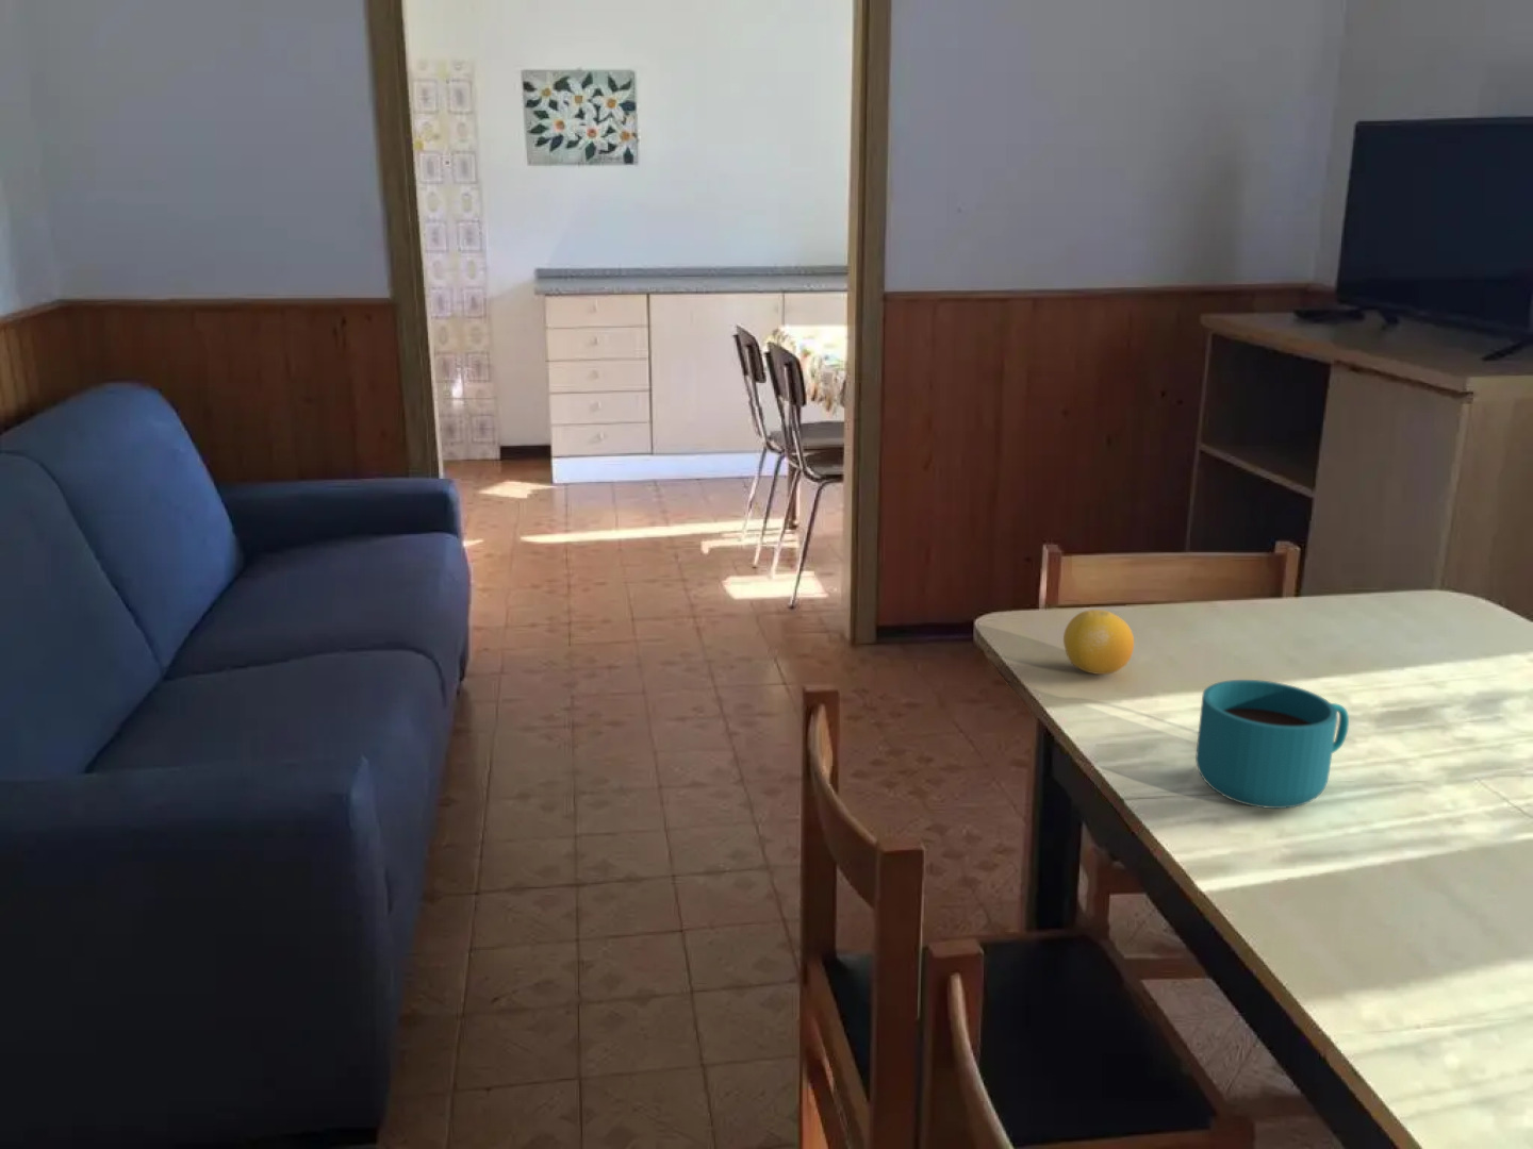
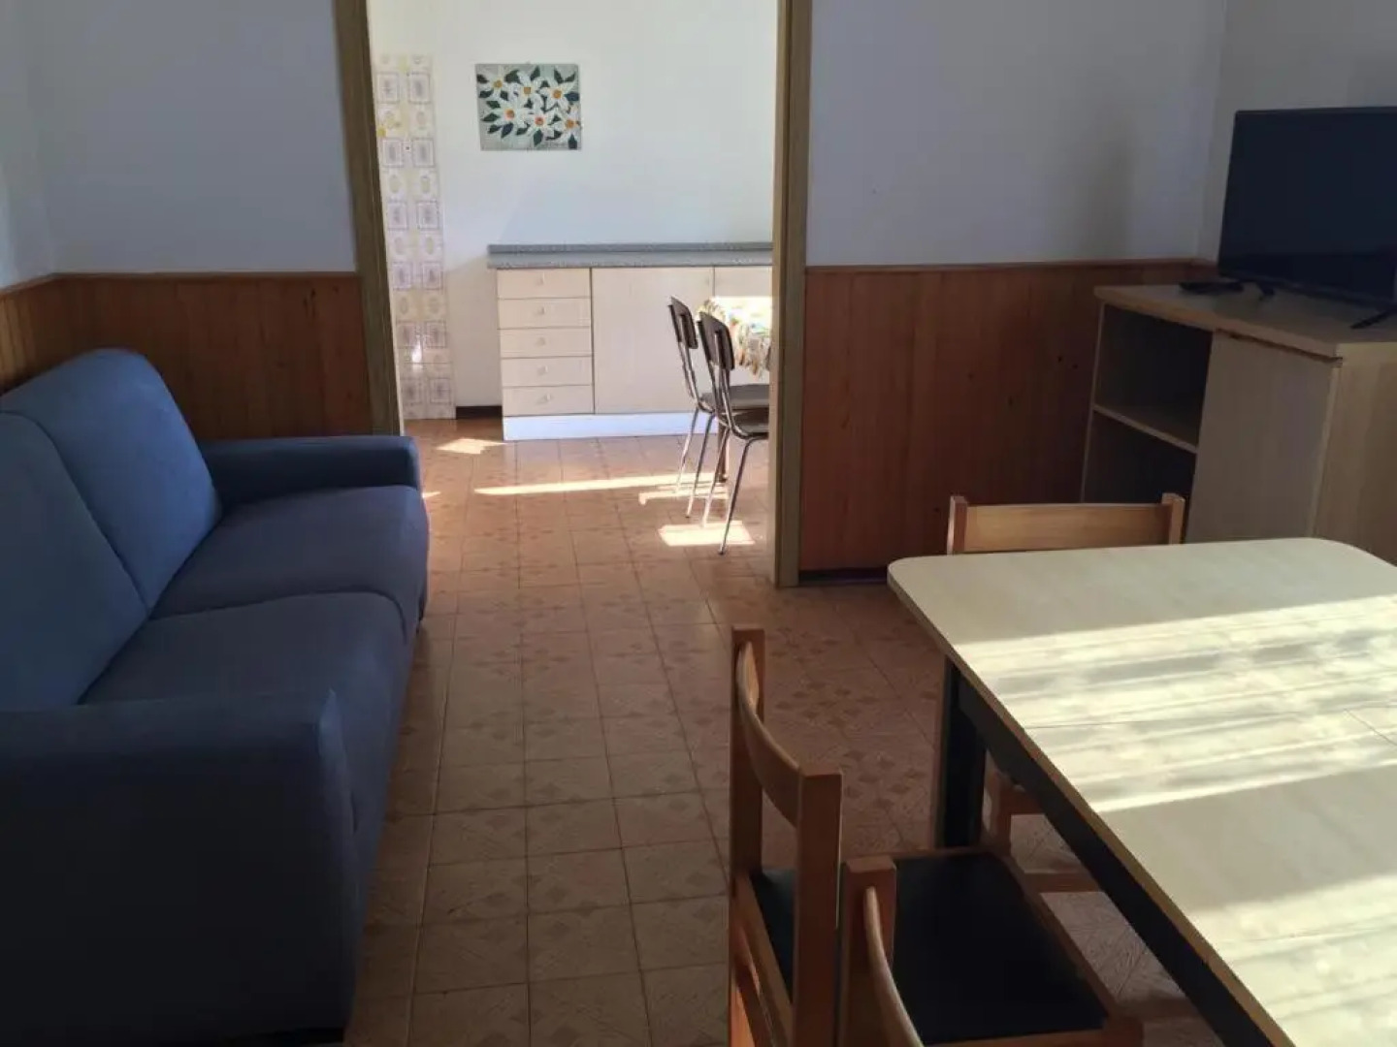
- cup (1278, 743)
- fruit (1097, 642)
